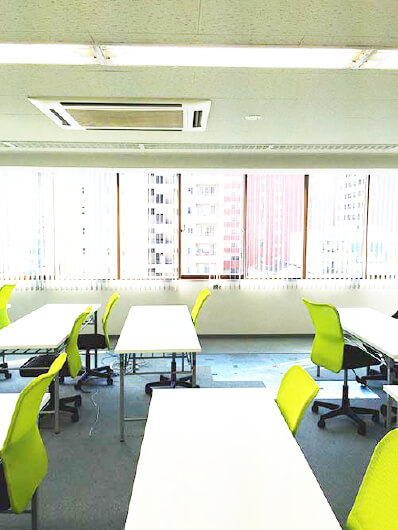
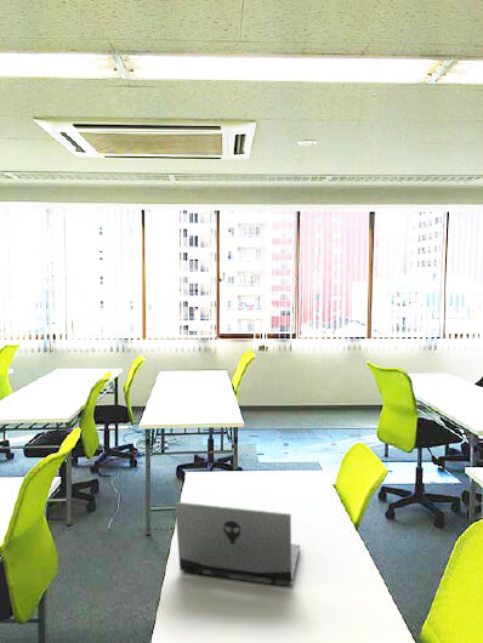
+ laptop computer (240, 528)
